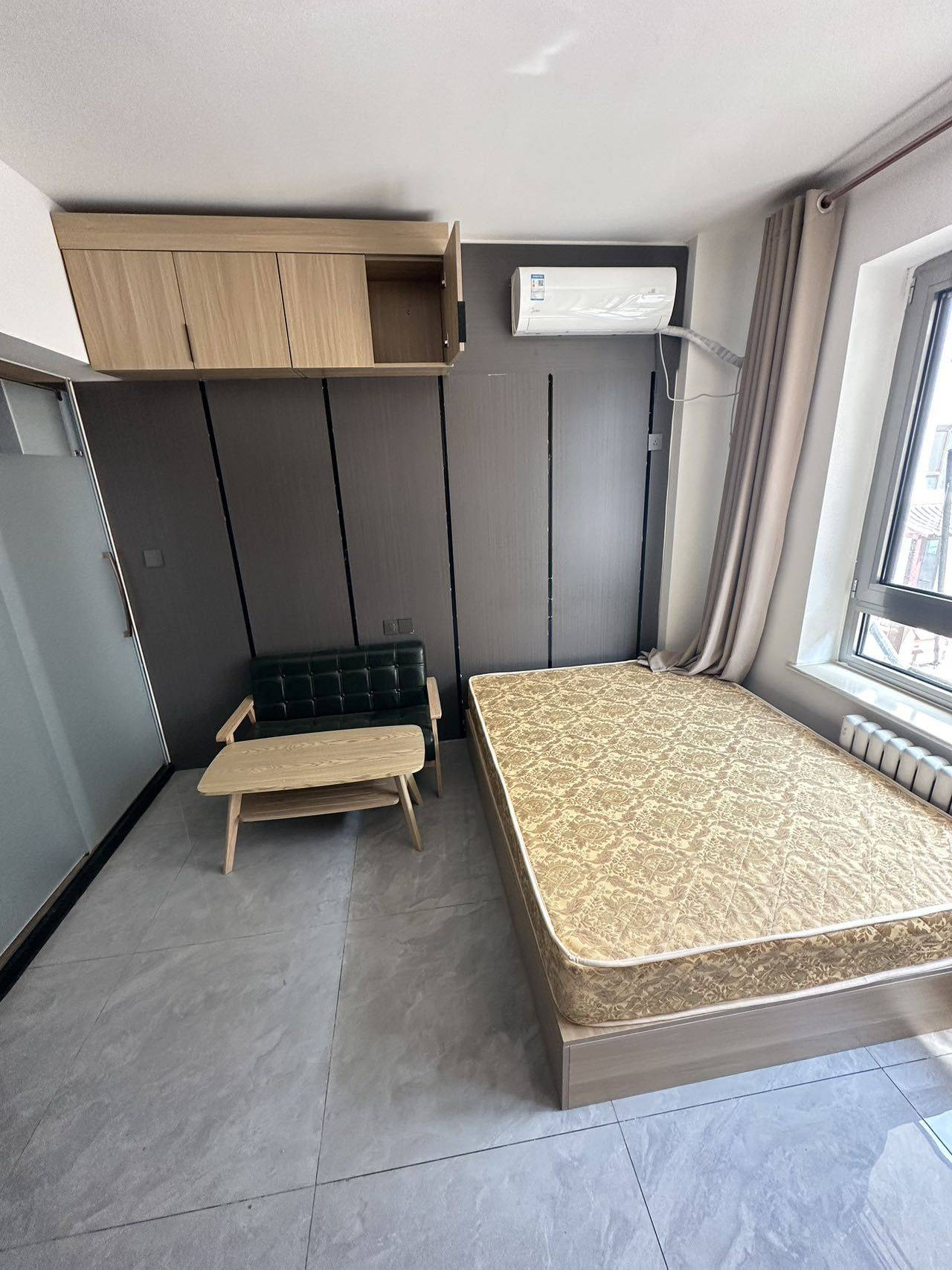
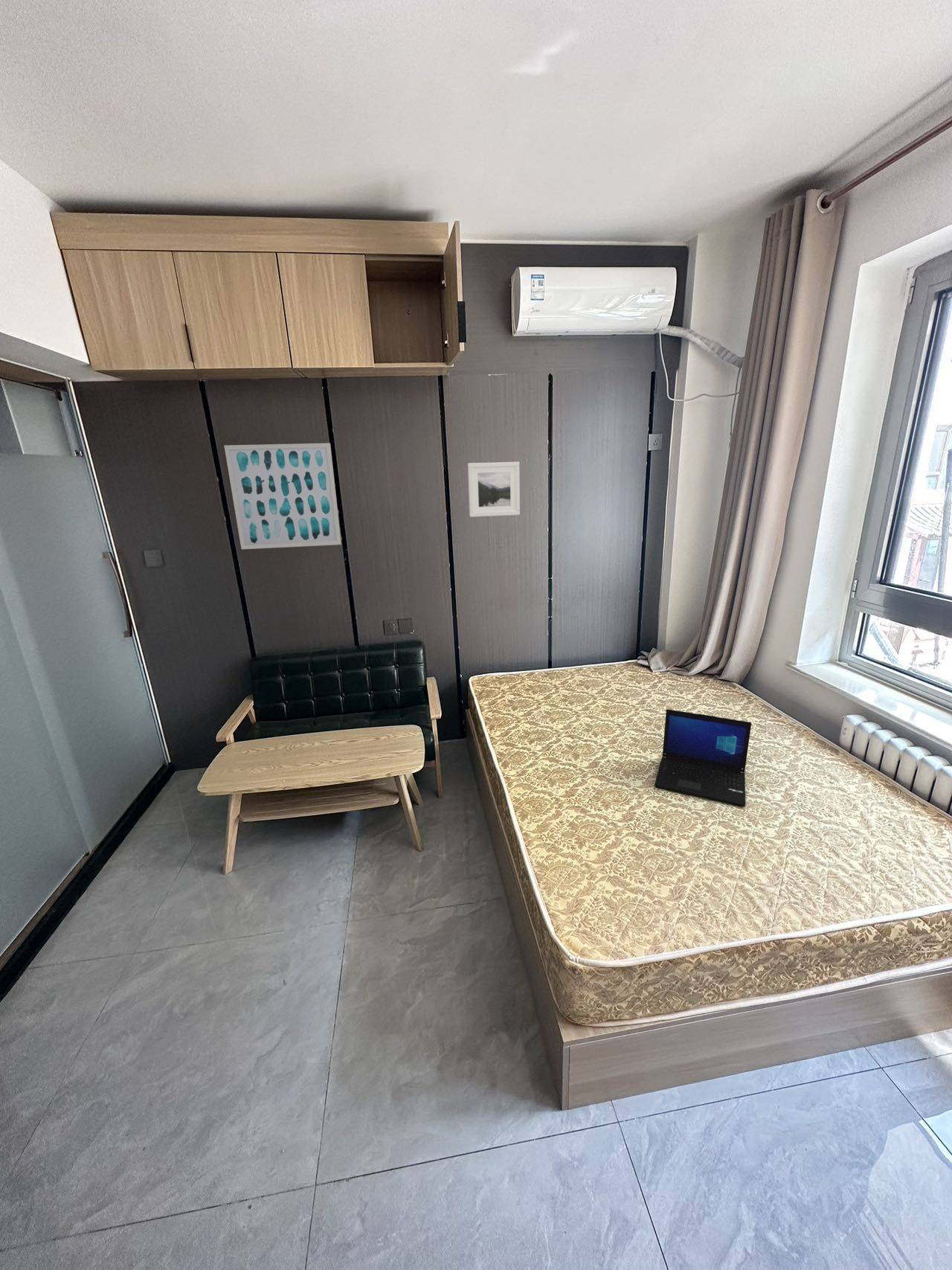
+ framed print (494, 490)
+ wall art (285, 497)
+ laptop (703, 754)
